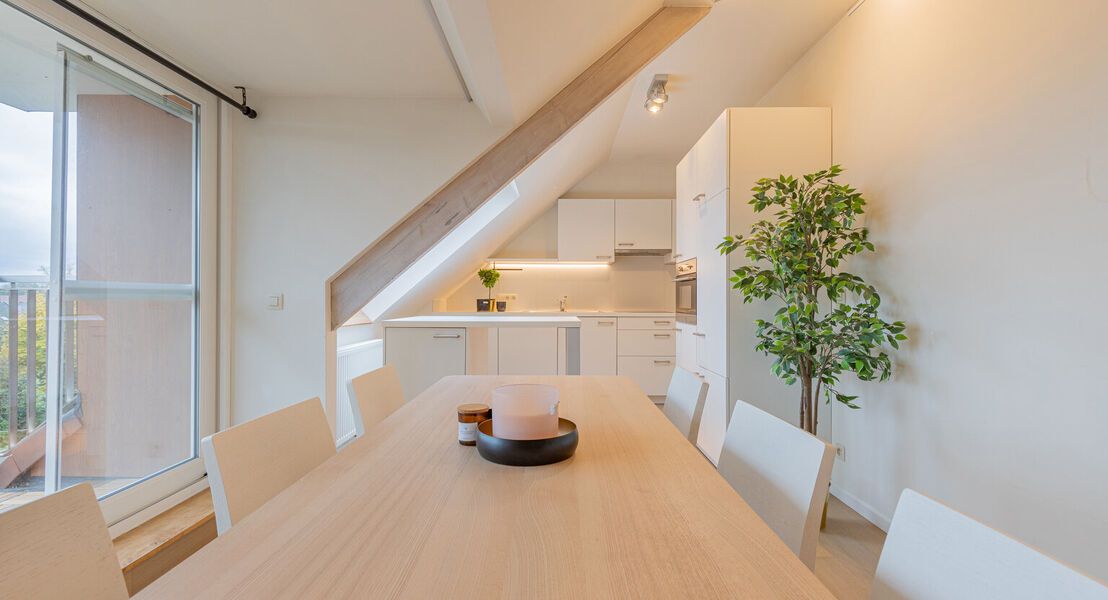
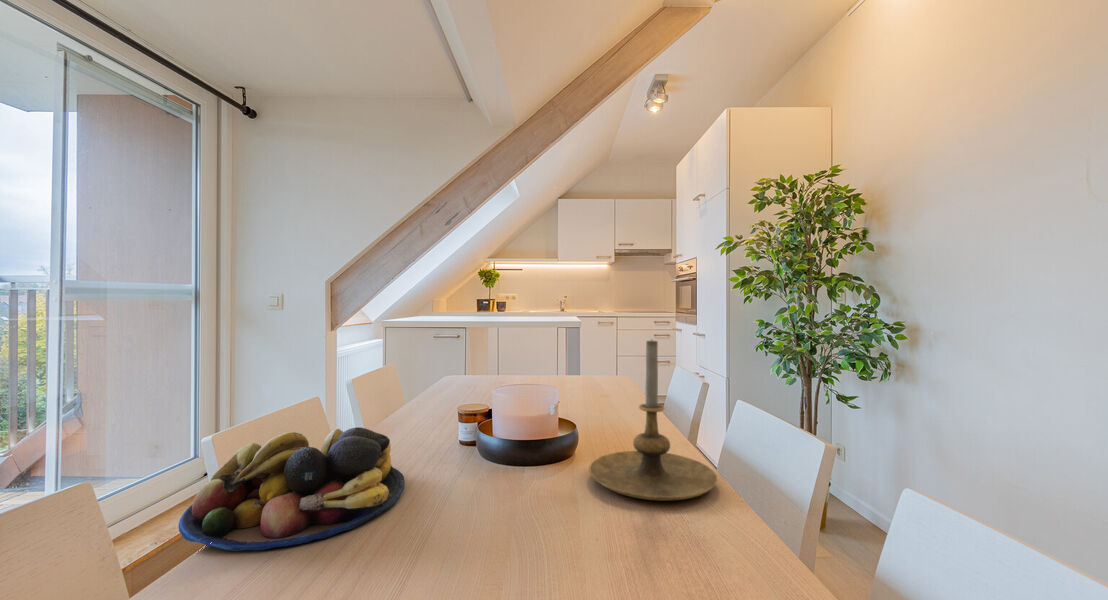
+ fruit bowl (301, 464)
+ candle holder (651, 409)
